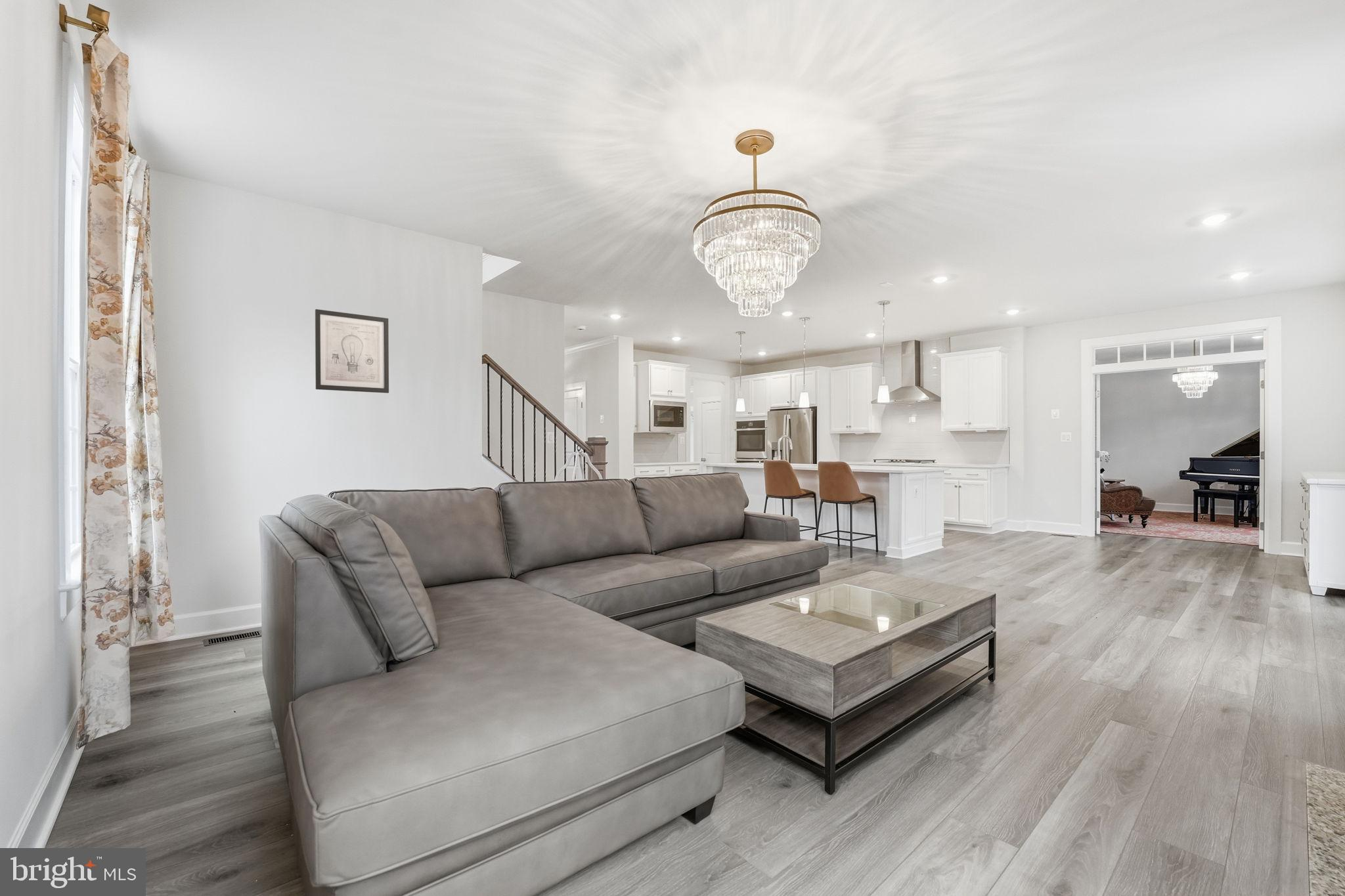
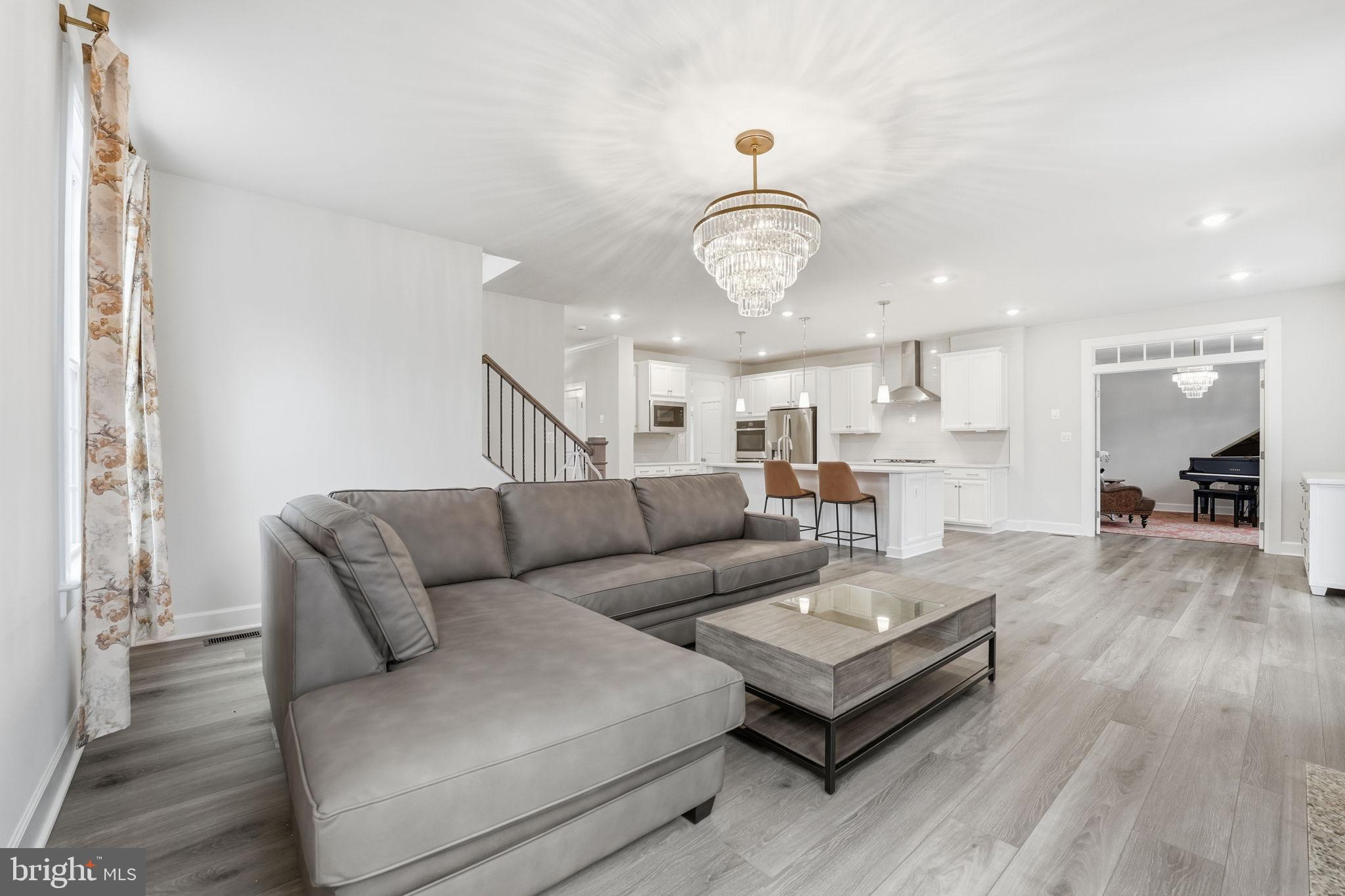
- wall art (353, 352)
